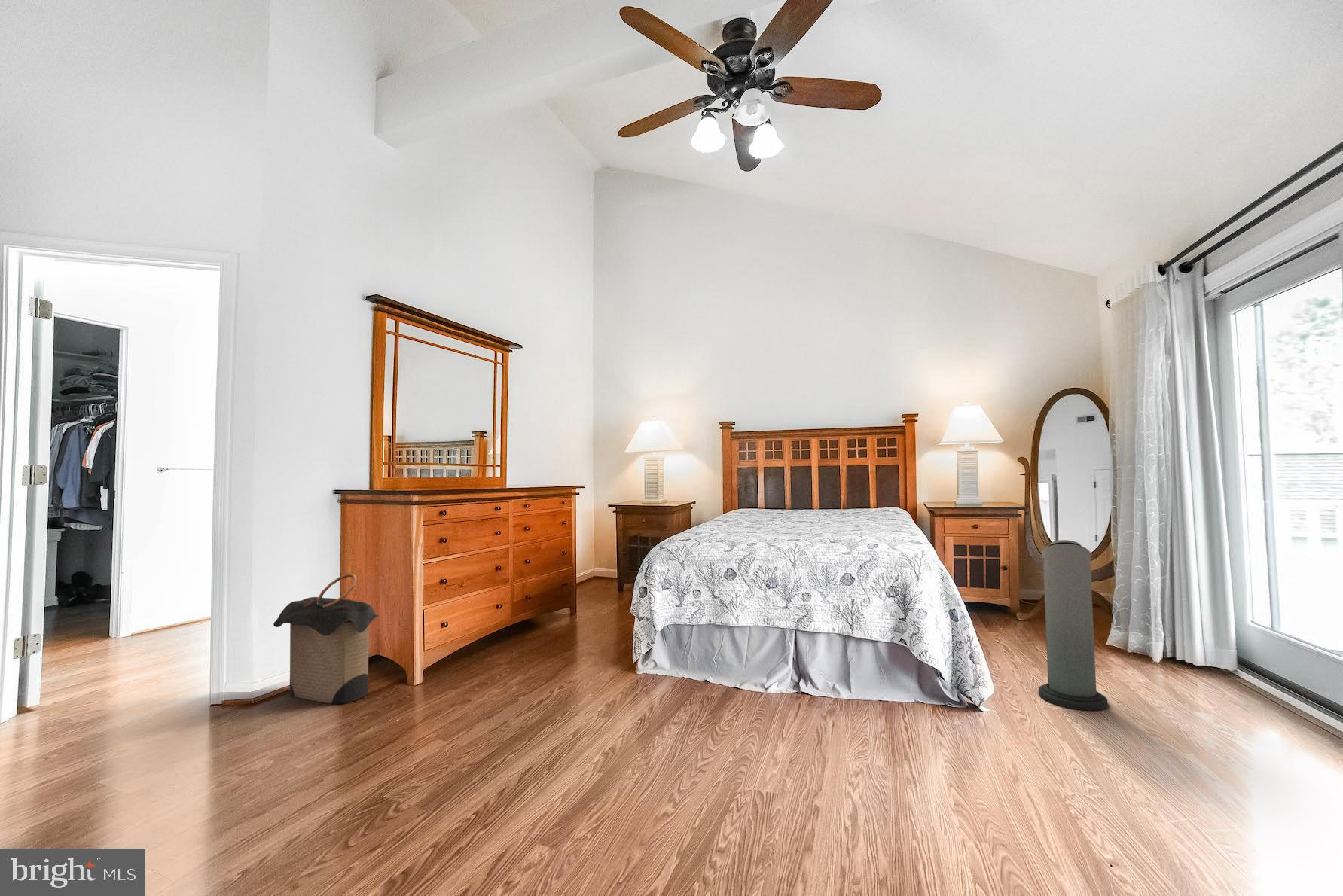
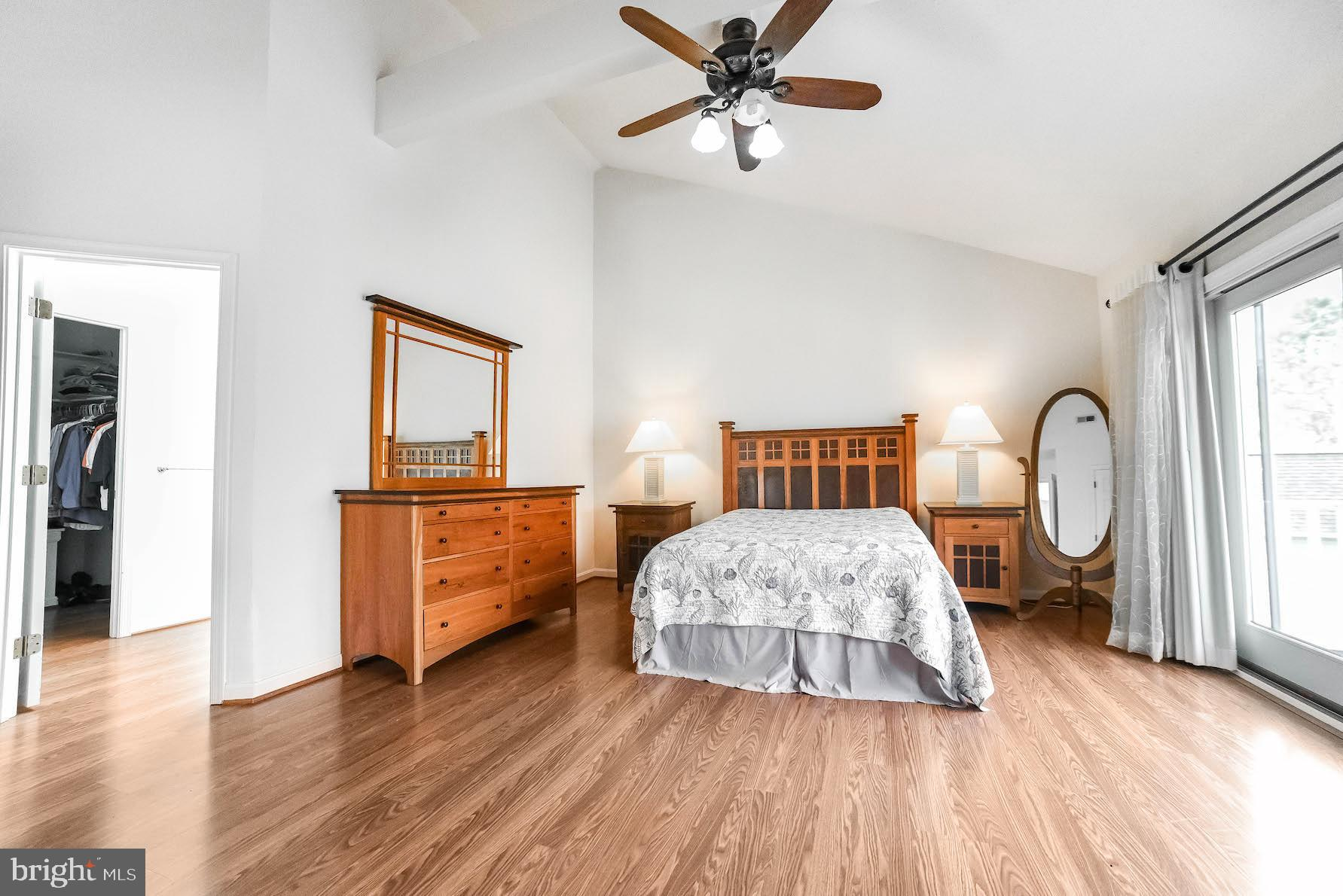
- laundry hamper (325, 635)
- air purifier (1068, 618)
